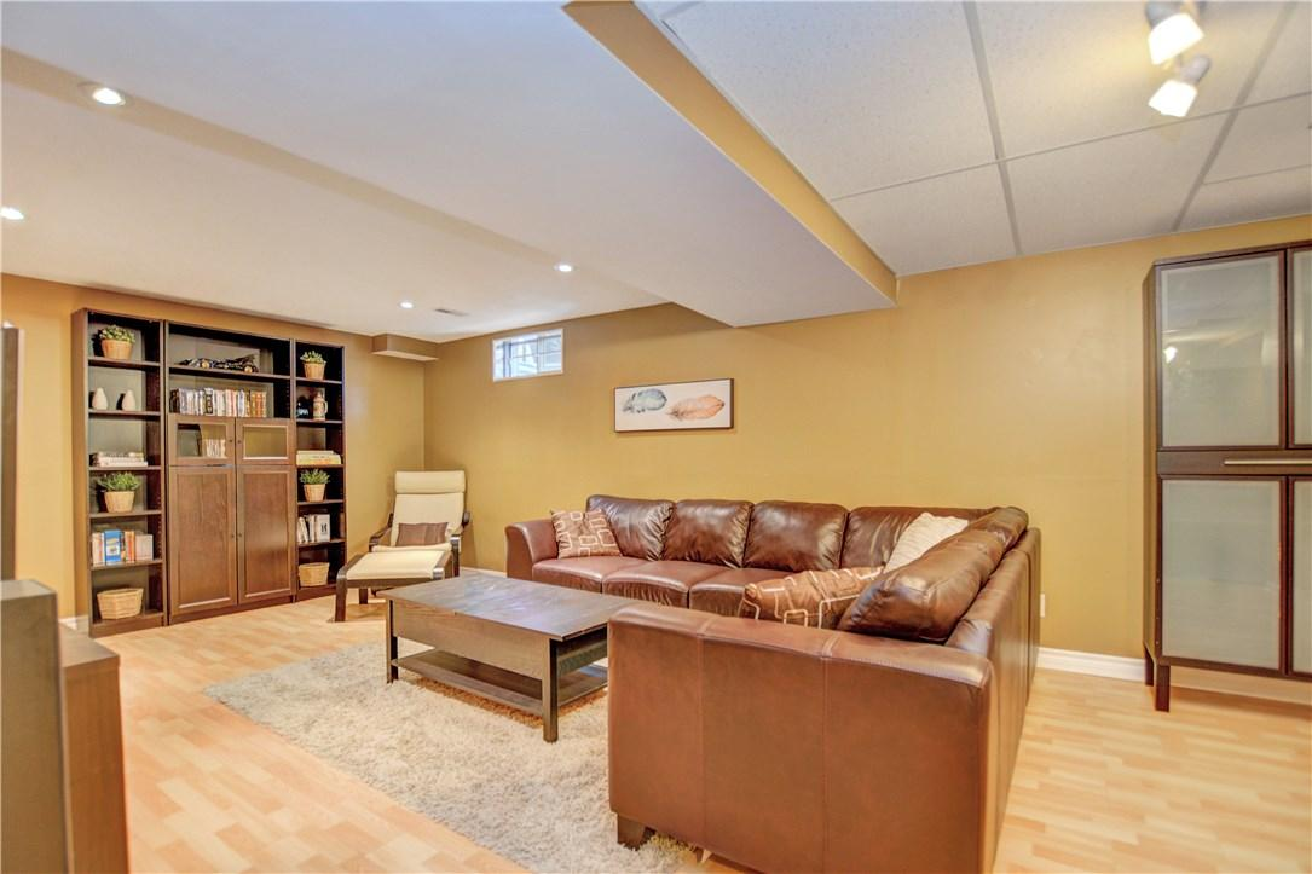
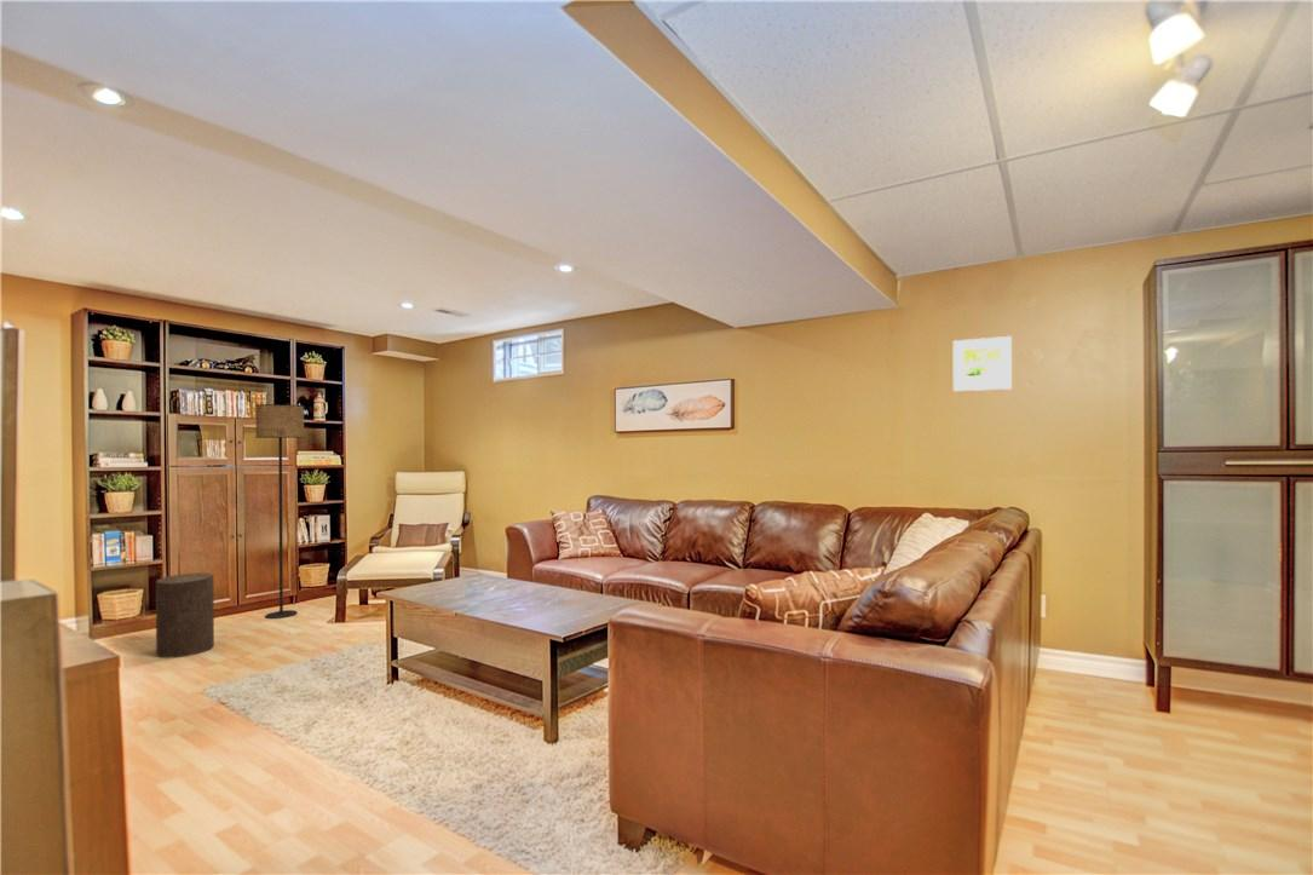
+ stool (185, 614)
+ floor lamp (281, 510)
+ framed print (981, 364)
